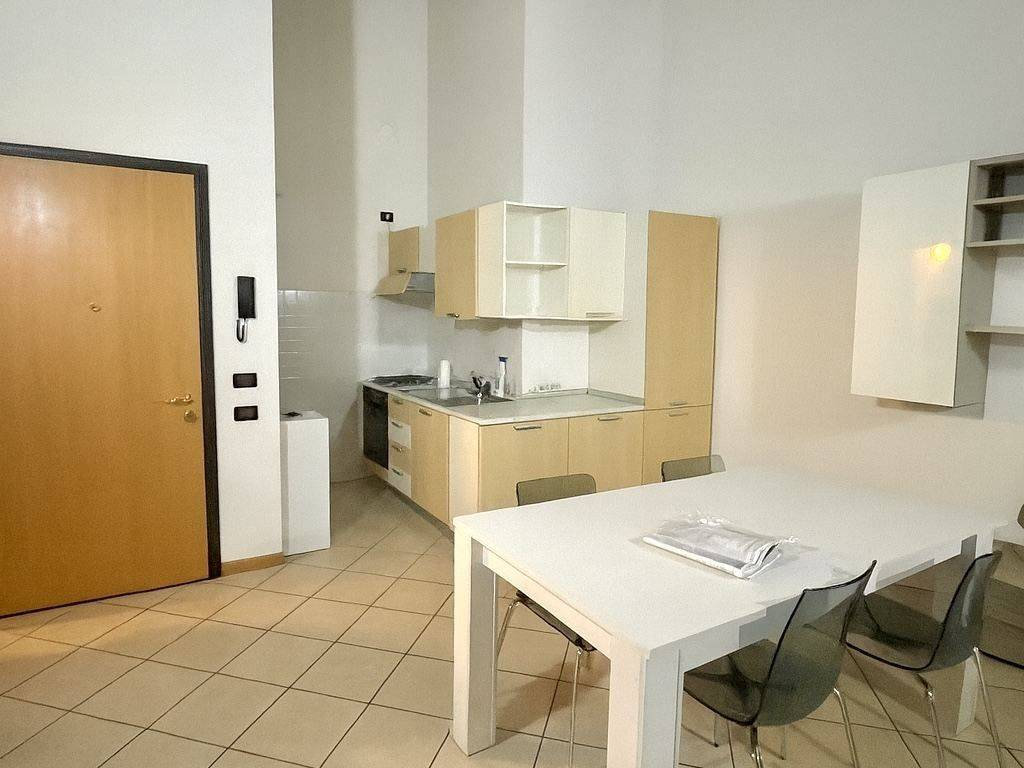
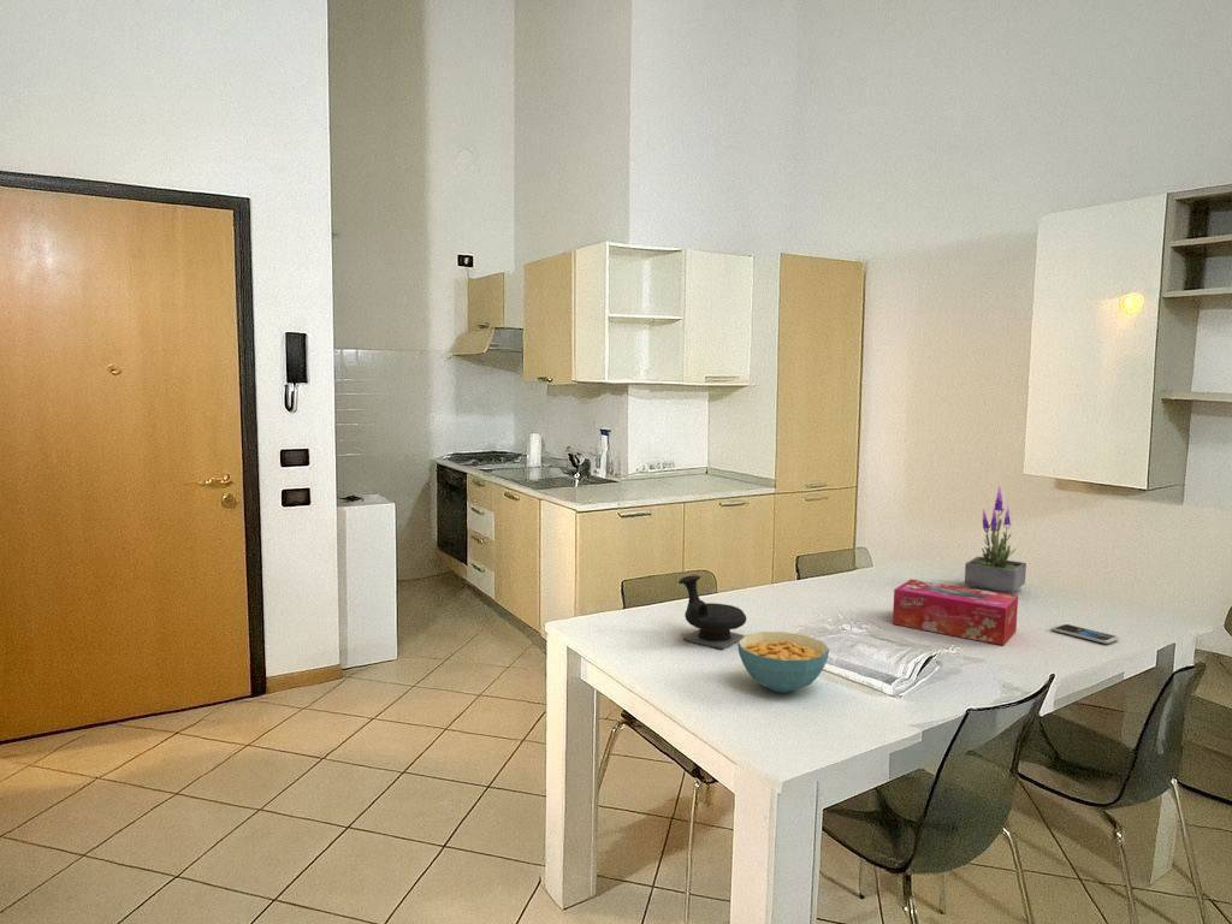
+ potted plant (997, 538)
+ smartphone (1084, 633)
+ cereal bowl (782, 667)
+ tissue box (954, 610)
+ teapot (706, 610)
